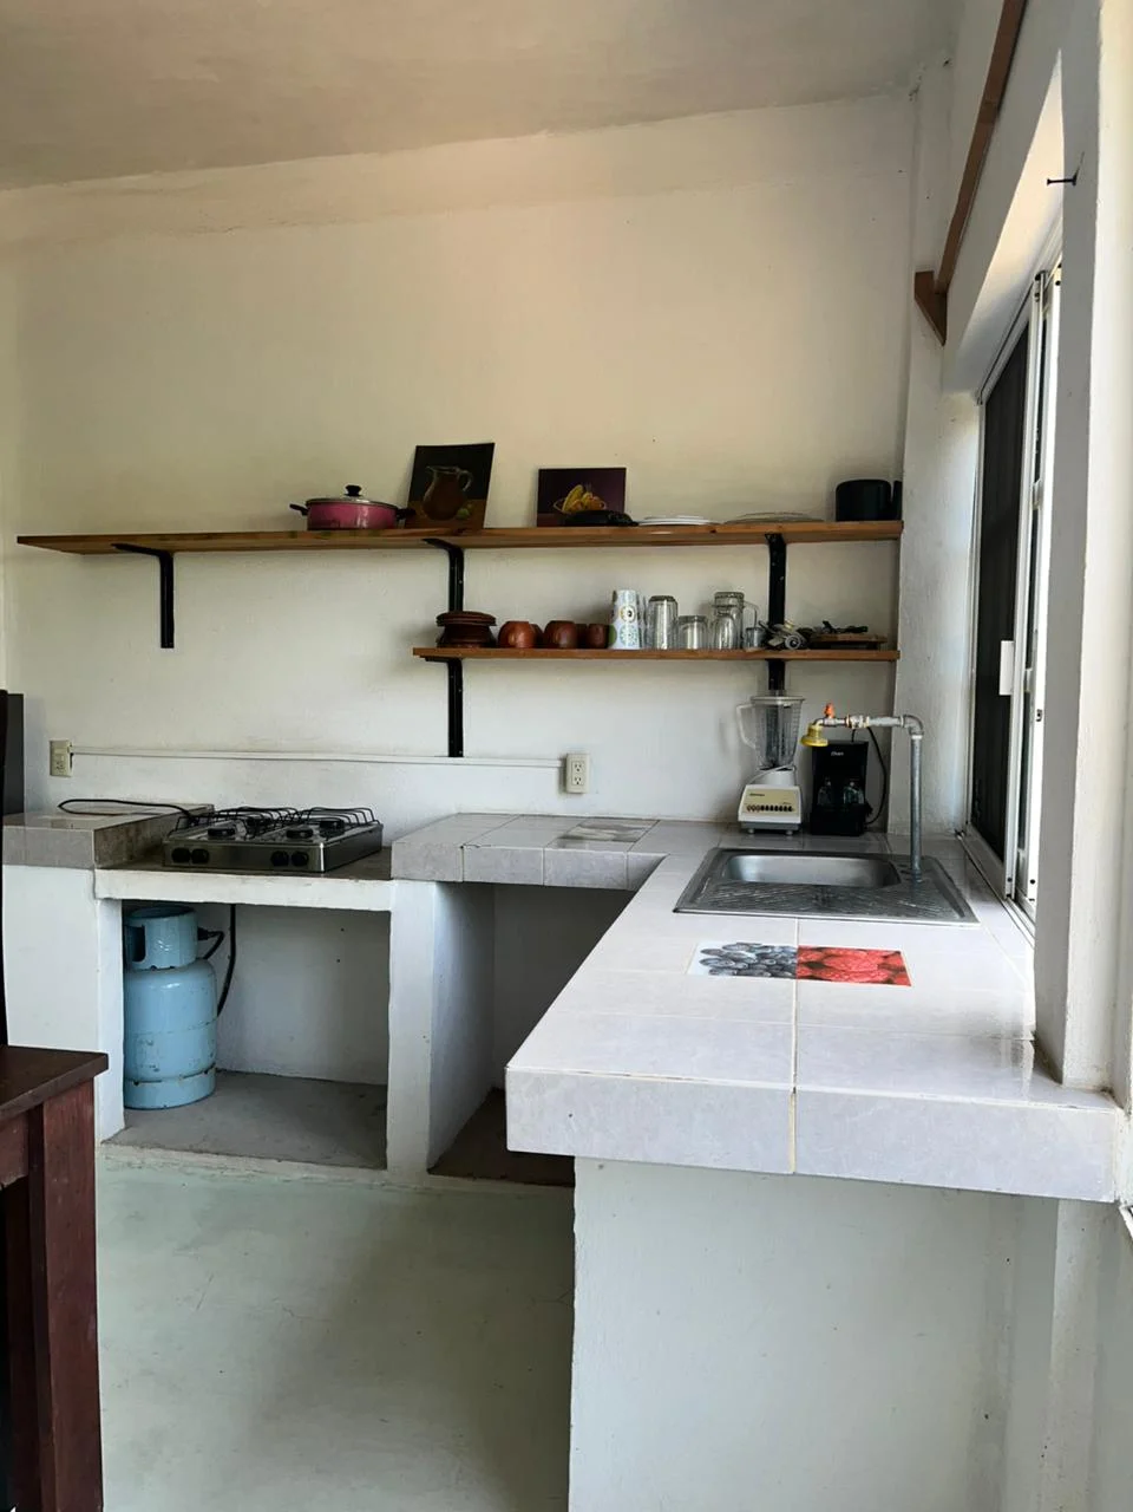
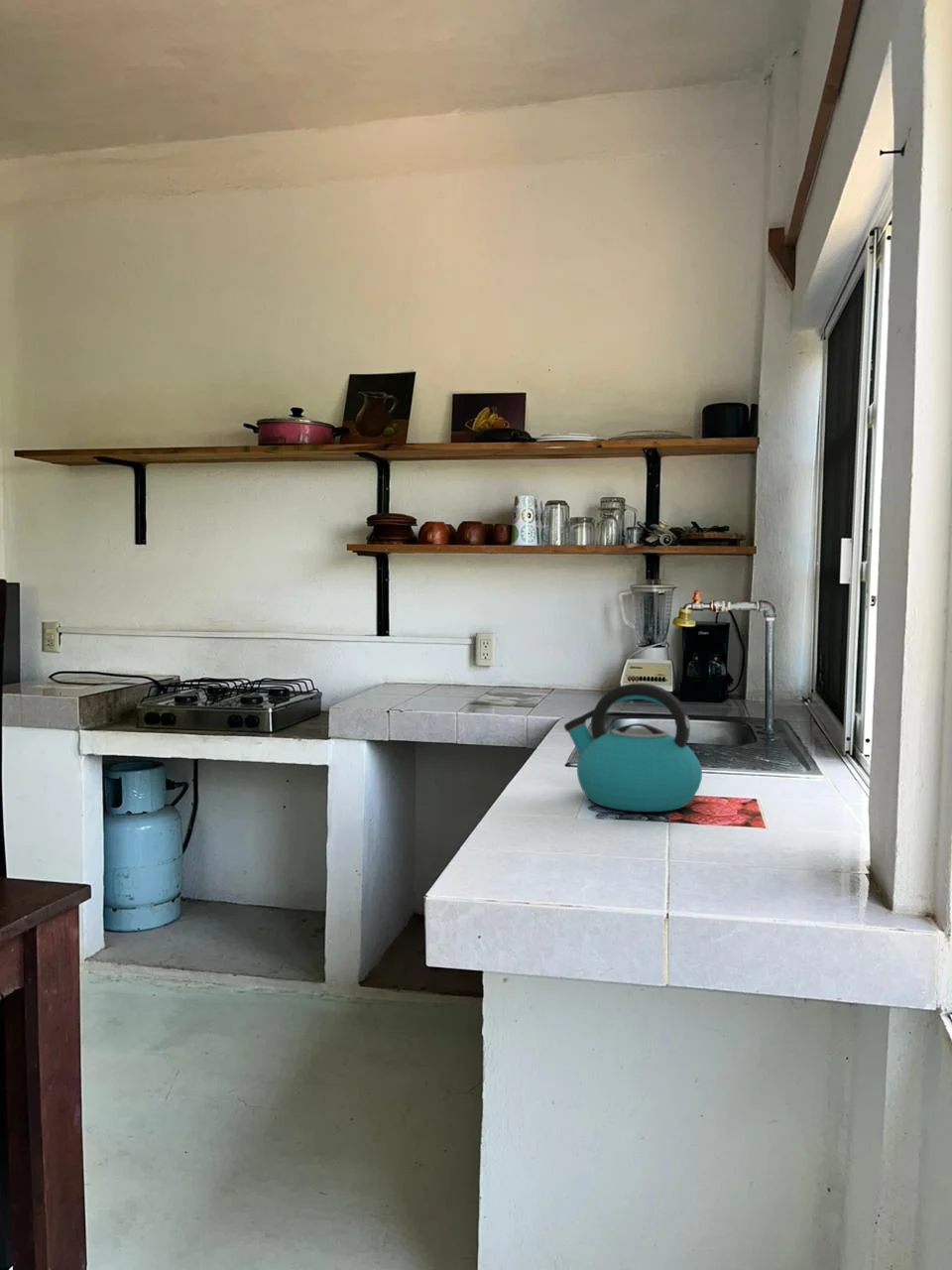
+ kettle (630, 741)
